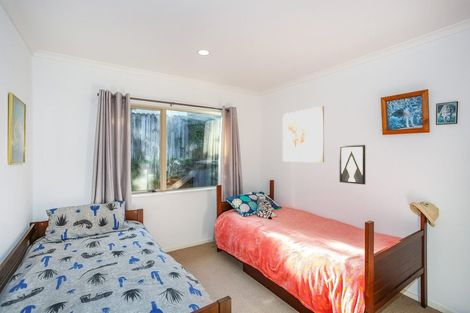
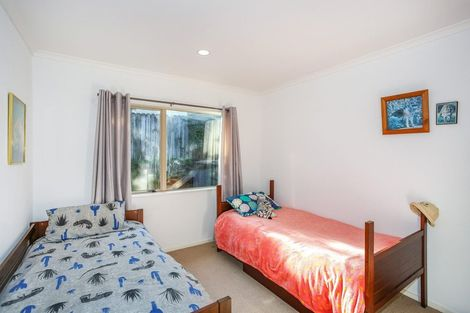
- wall art (301, 136)
- wall art (351, 164)
